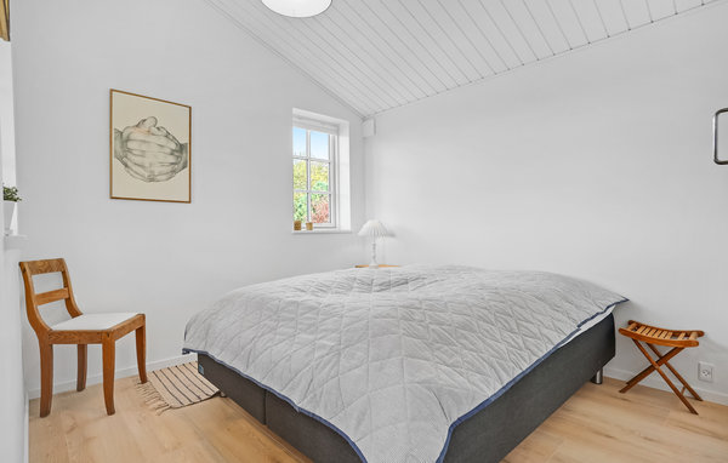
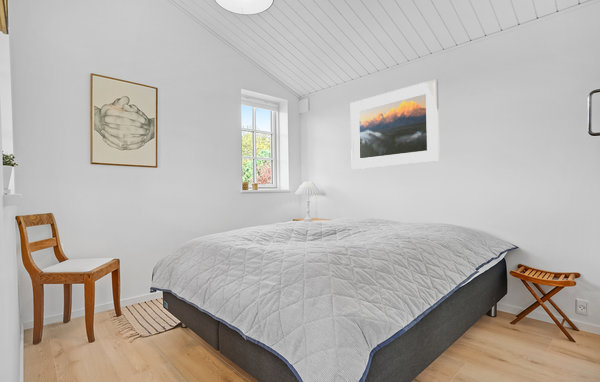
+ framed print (390, 129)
